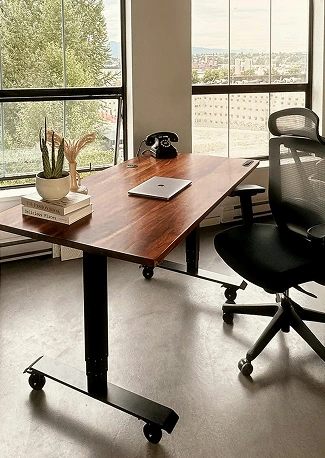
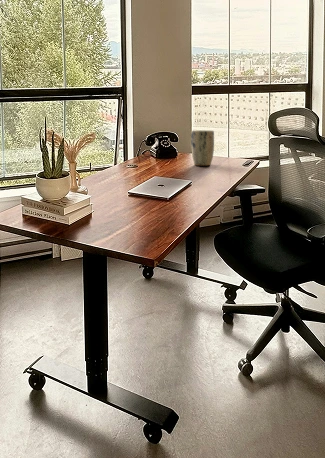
+ plant pot (202, 147)
